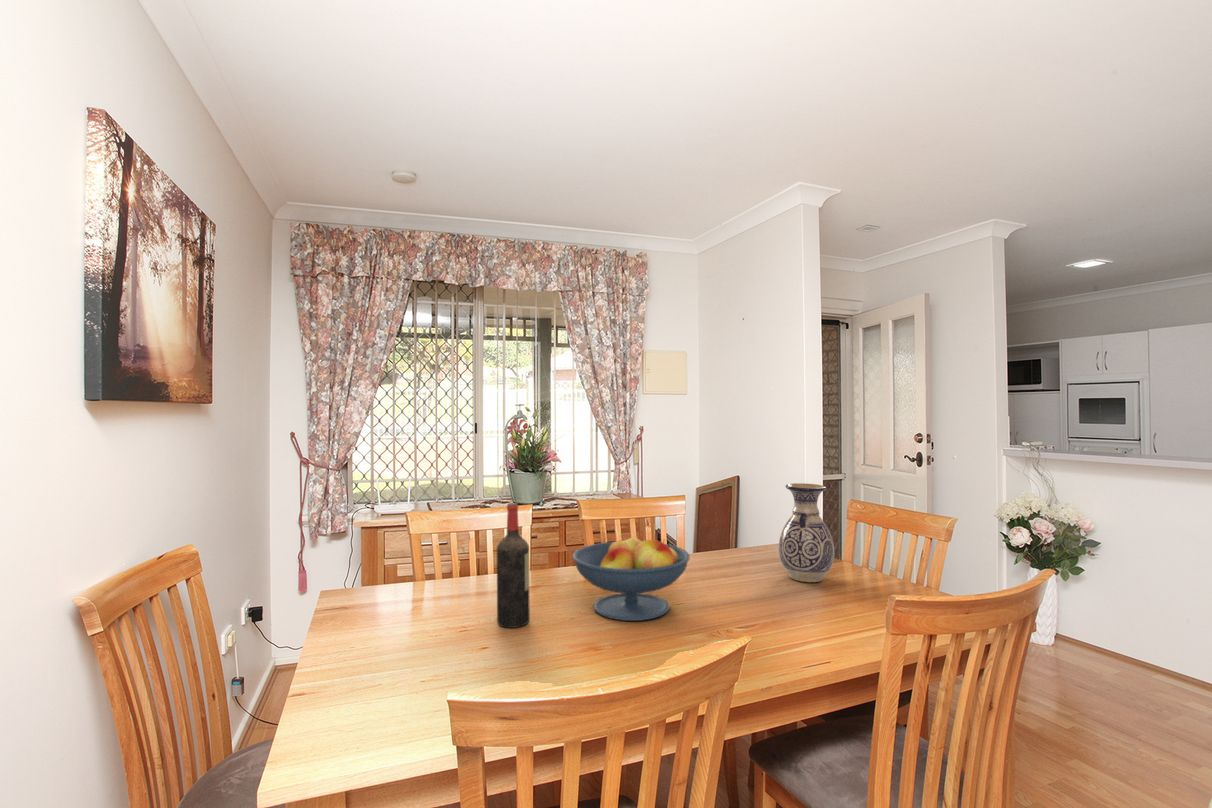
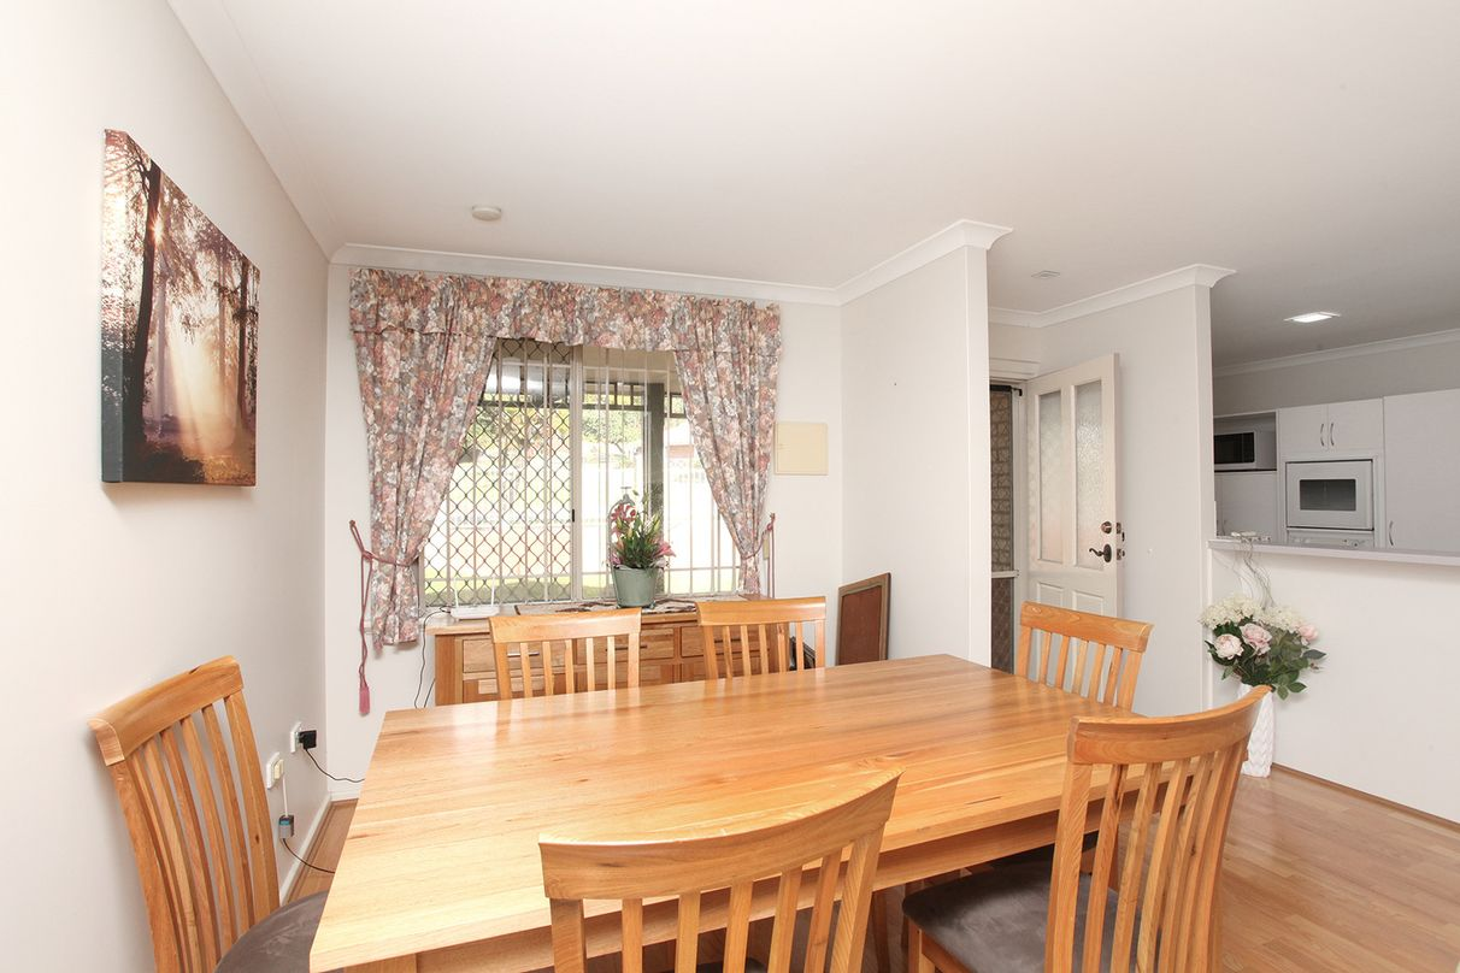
- fruit bowl (631, 571)
- wine bottle (513, 563)
- vase (805, 531)
